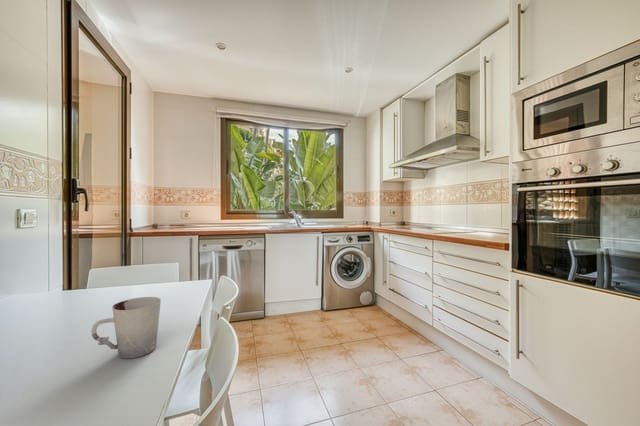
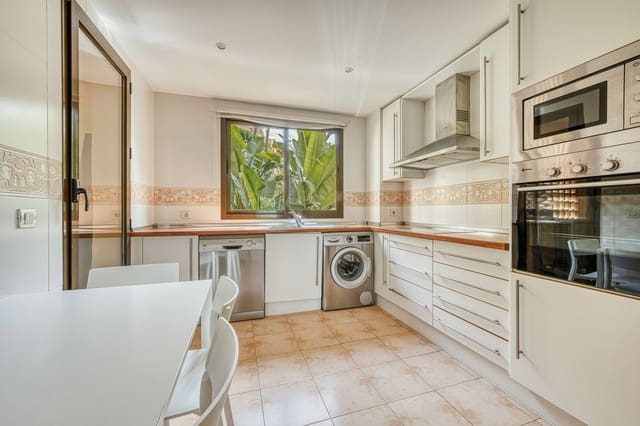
- cup (128, 329)
